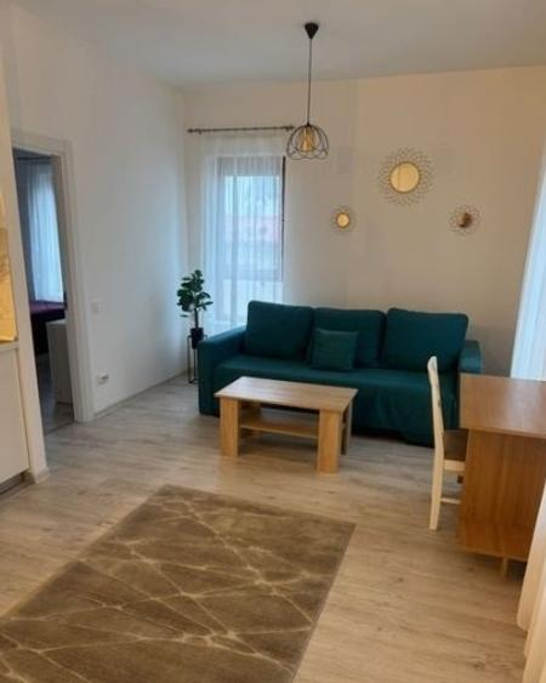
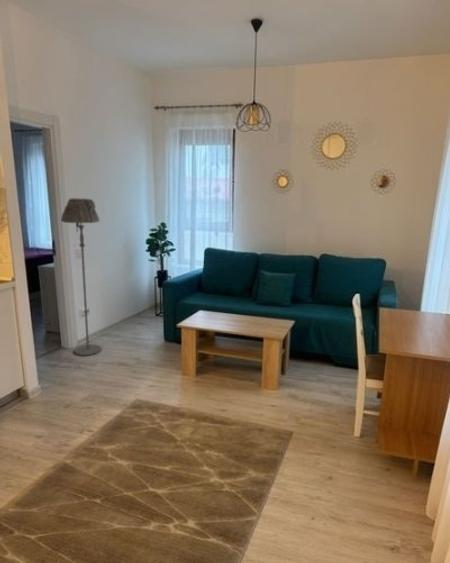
+ floor lamp (83, 277)
